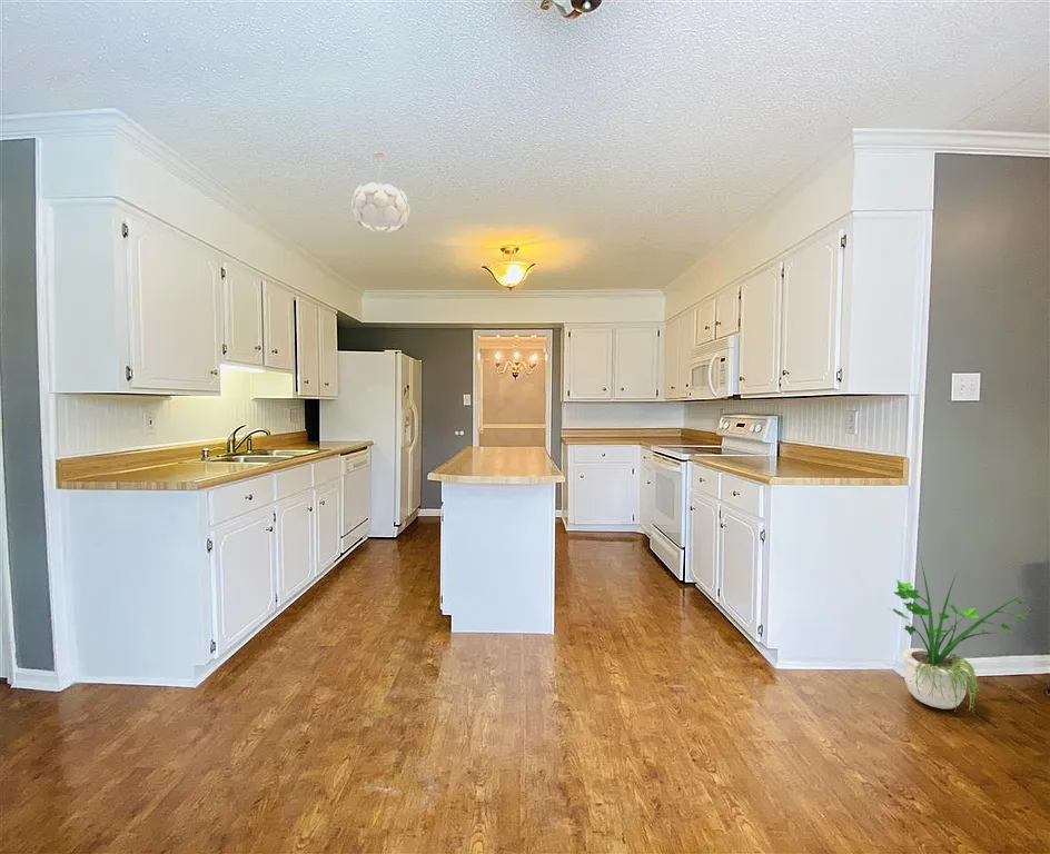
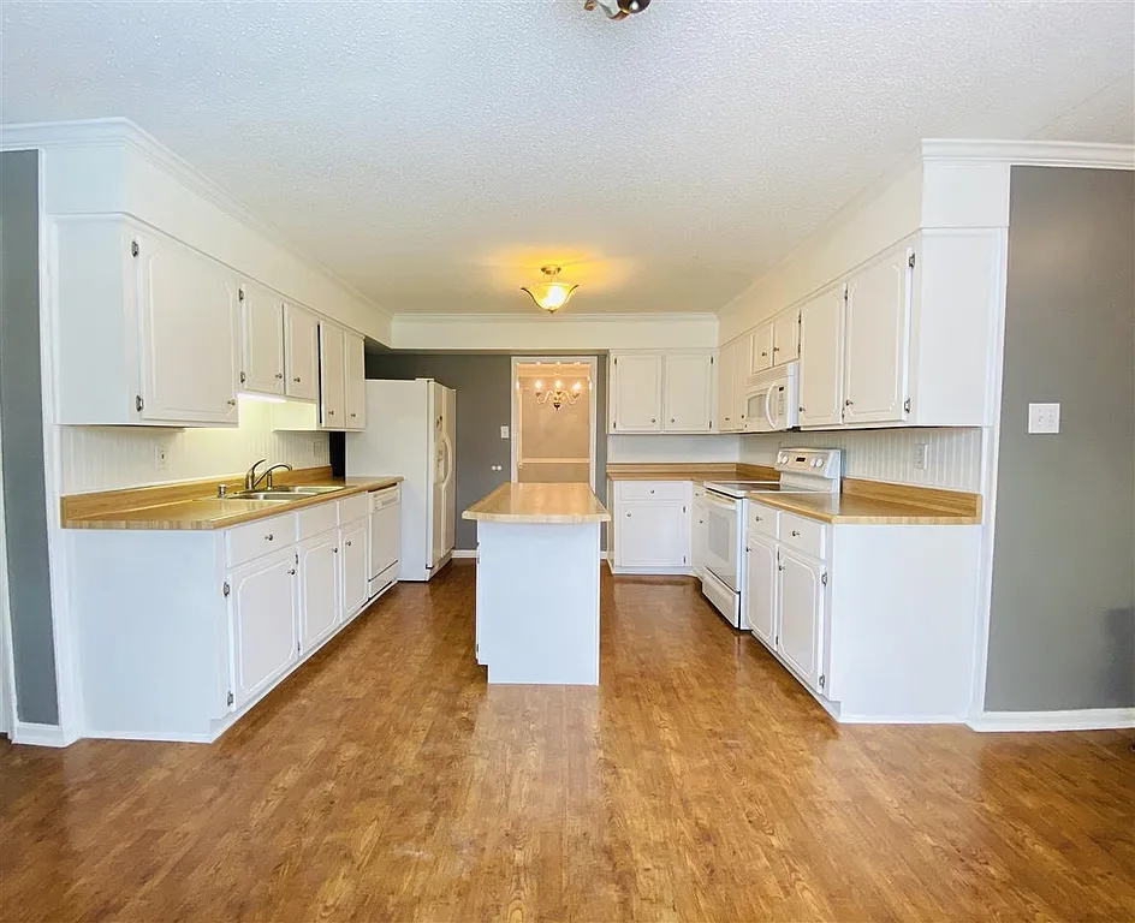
- pendant light (380, 190)
- potted plant (955, 629)
